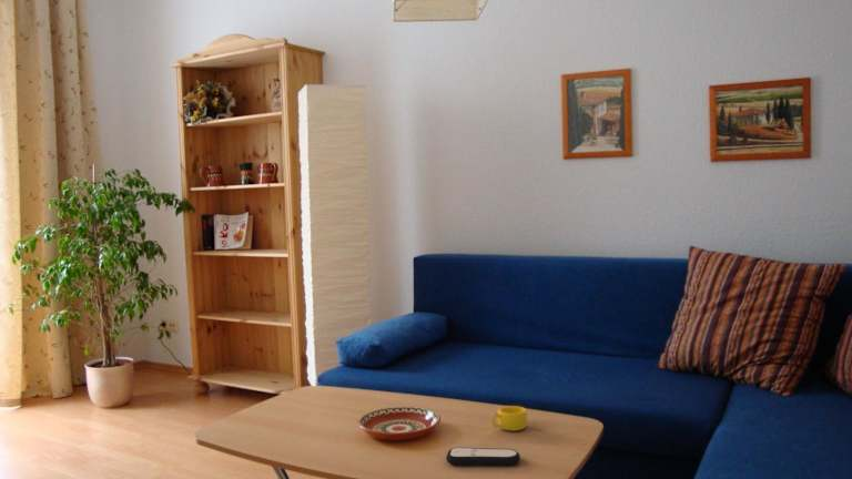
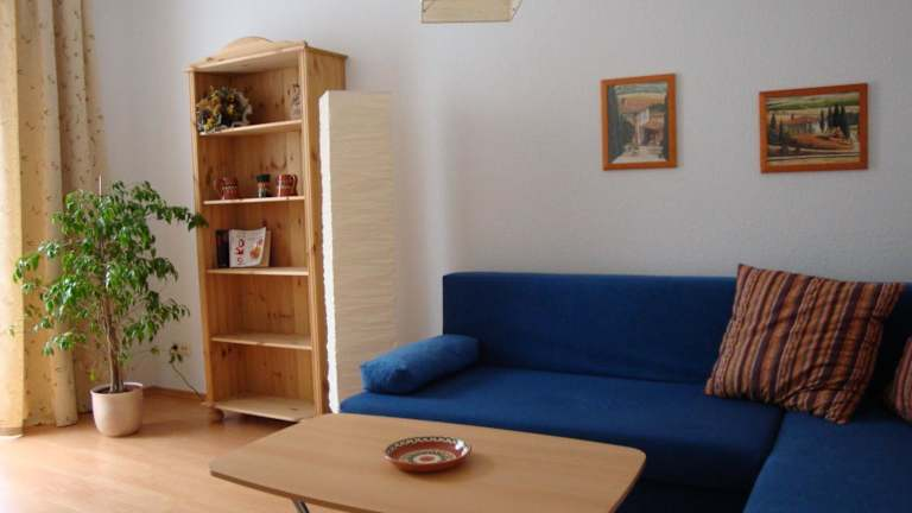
- remote control (483, 456)
- cup (508, 419)
